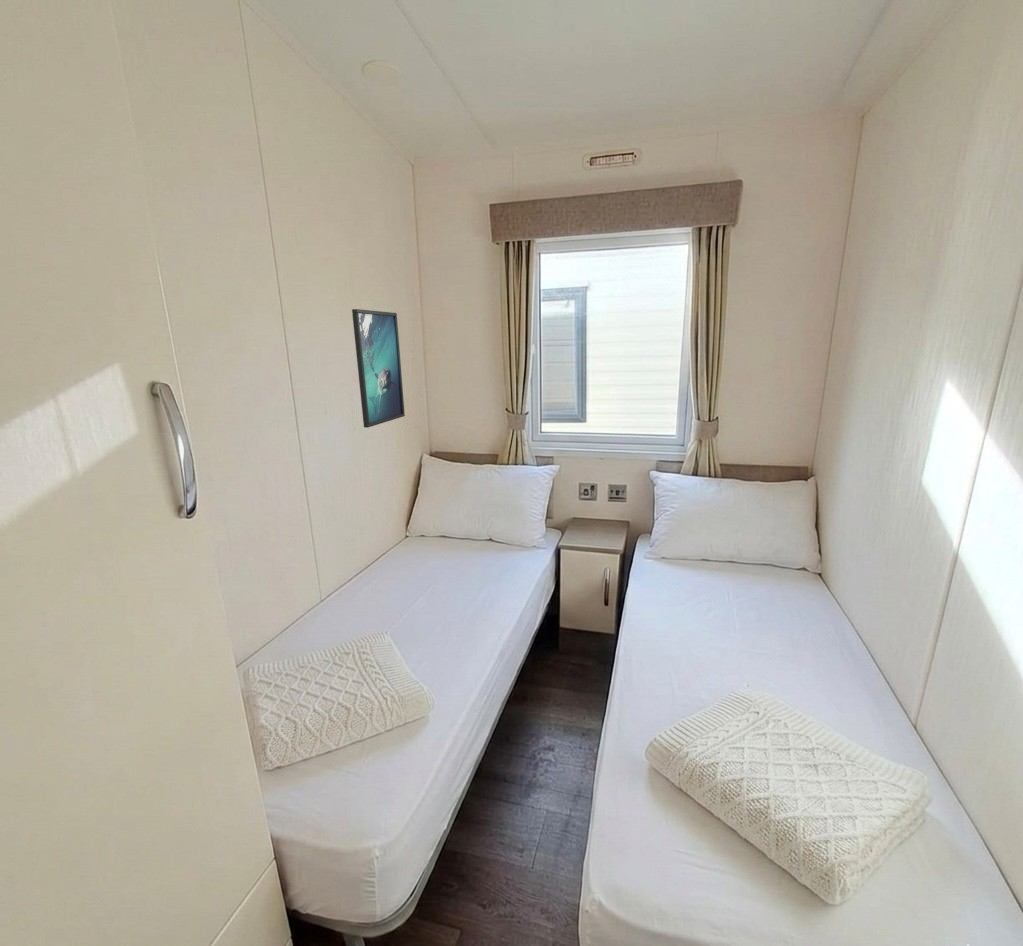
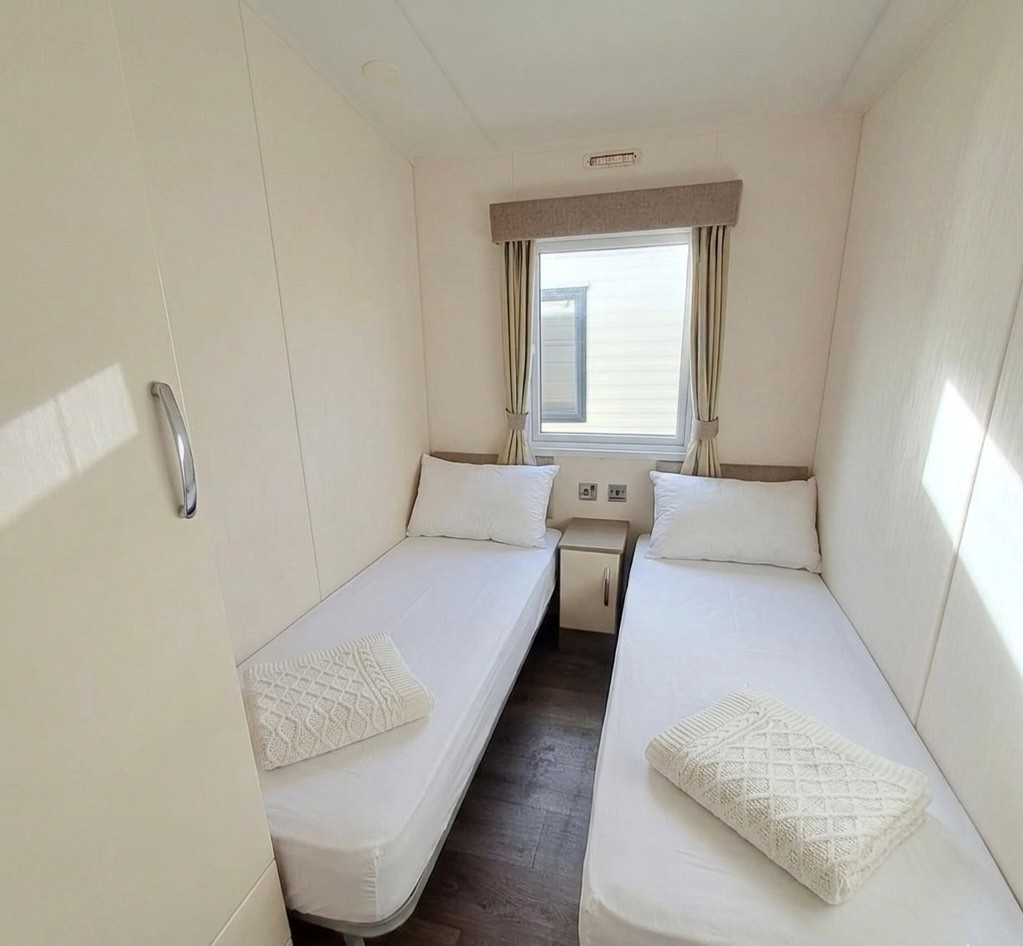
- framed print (380, 367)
